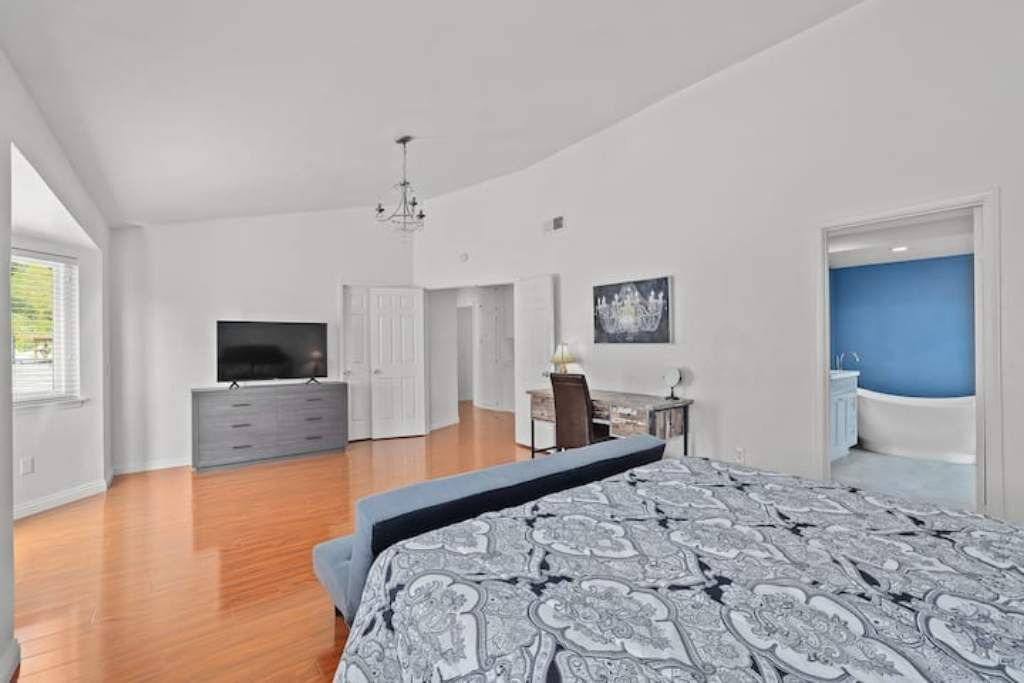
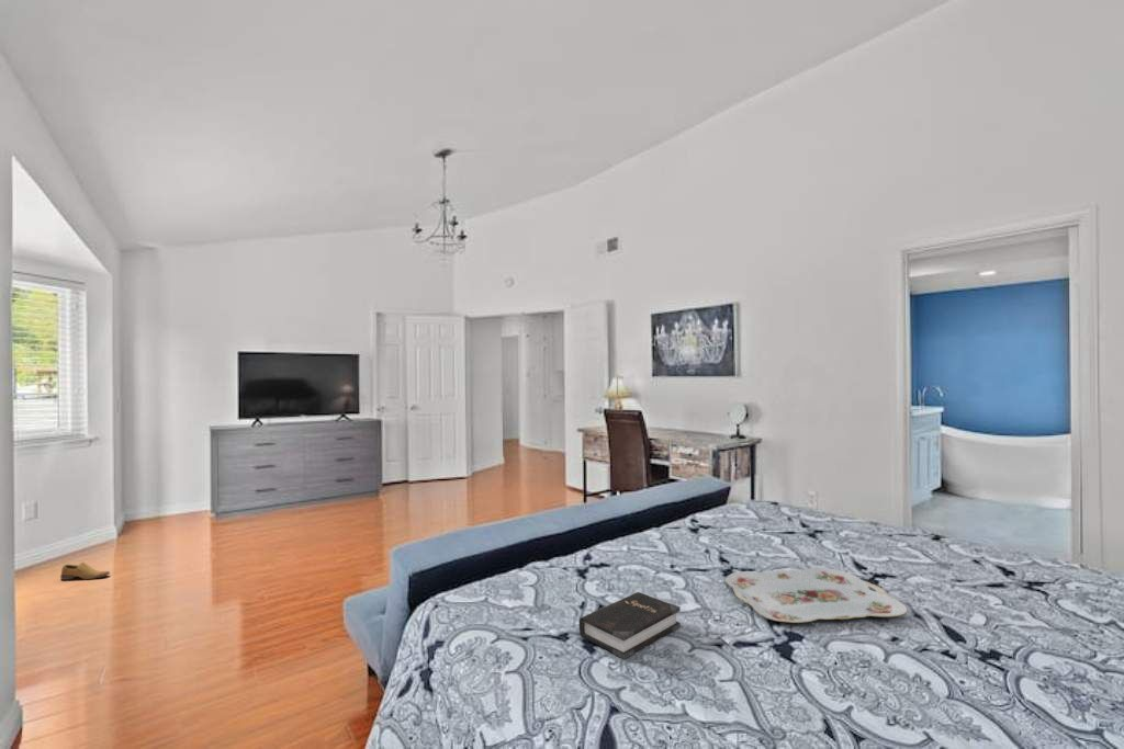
+ shoe (86, 569)
+ serving tray (809, 593)
+ hardback book (630, 621)
